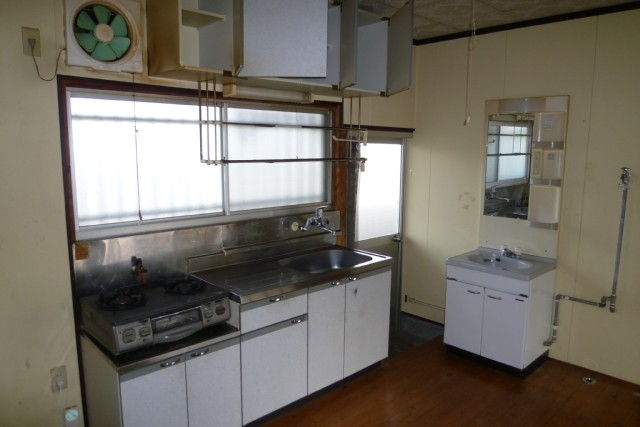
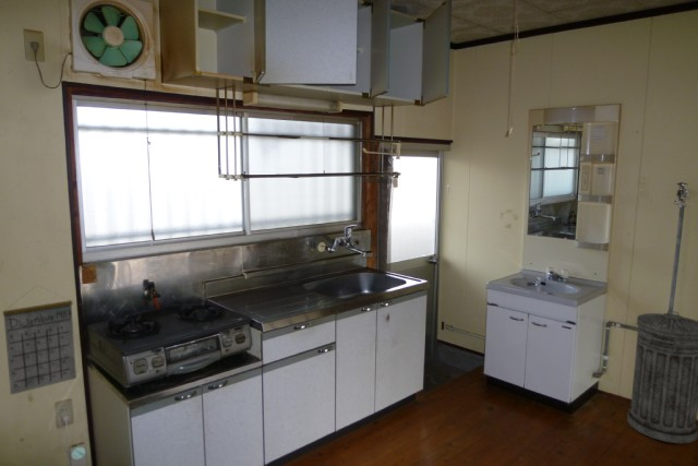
+ calendar (40, 336)
+ trash can (666, 370)
